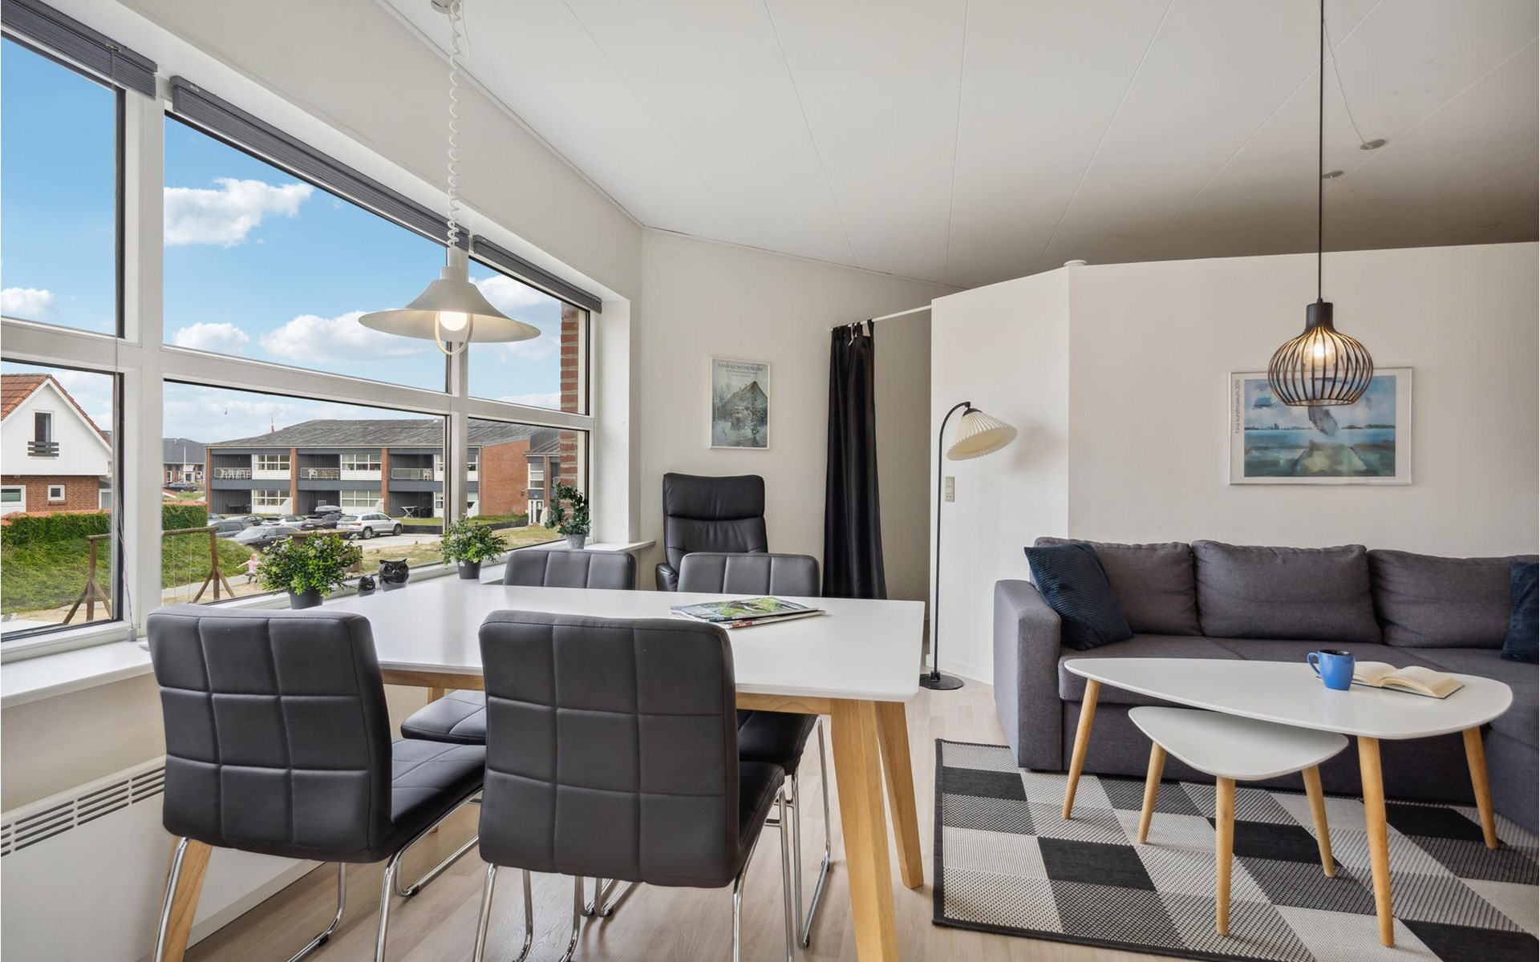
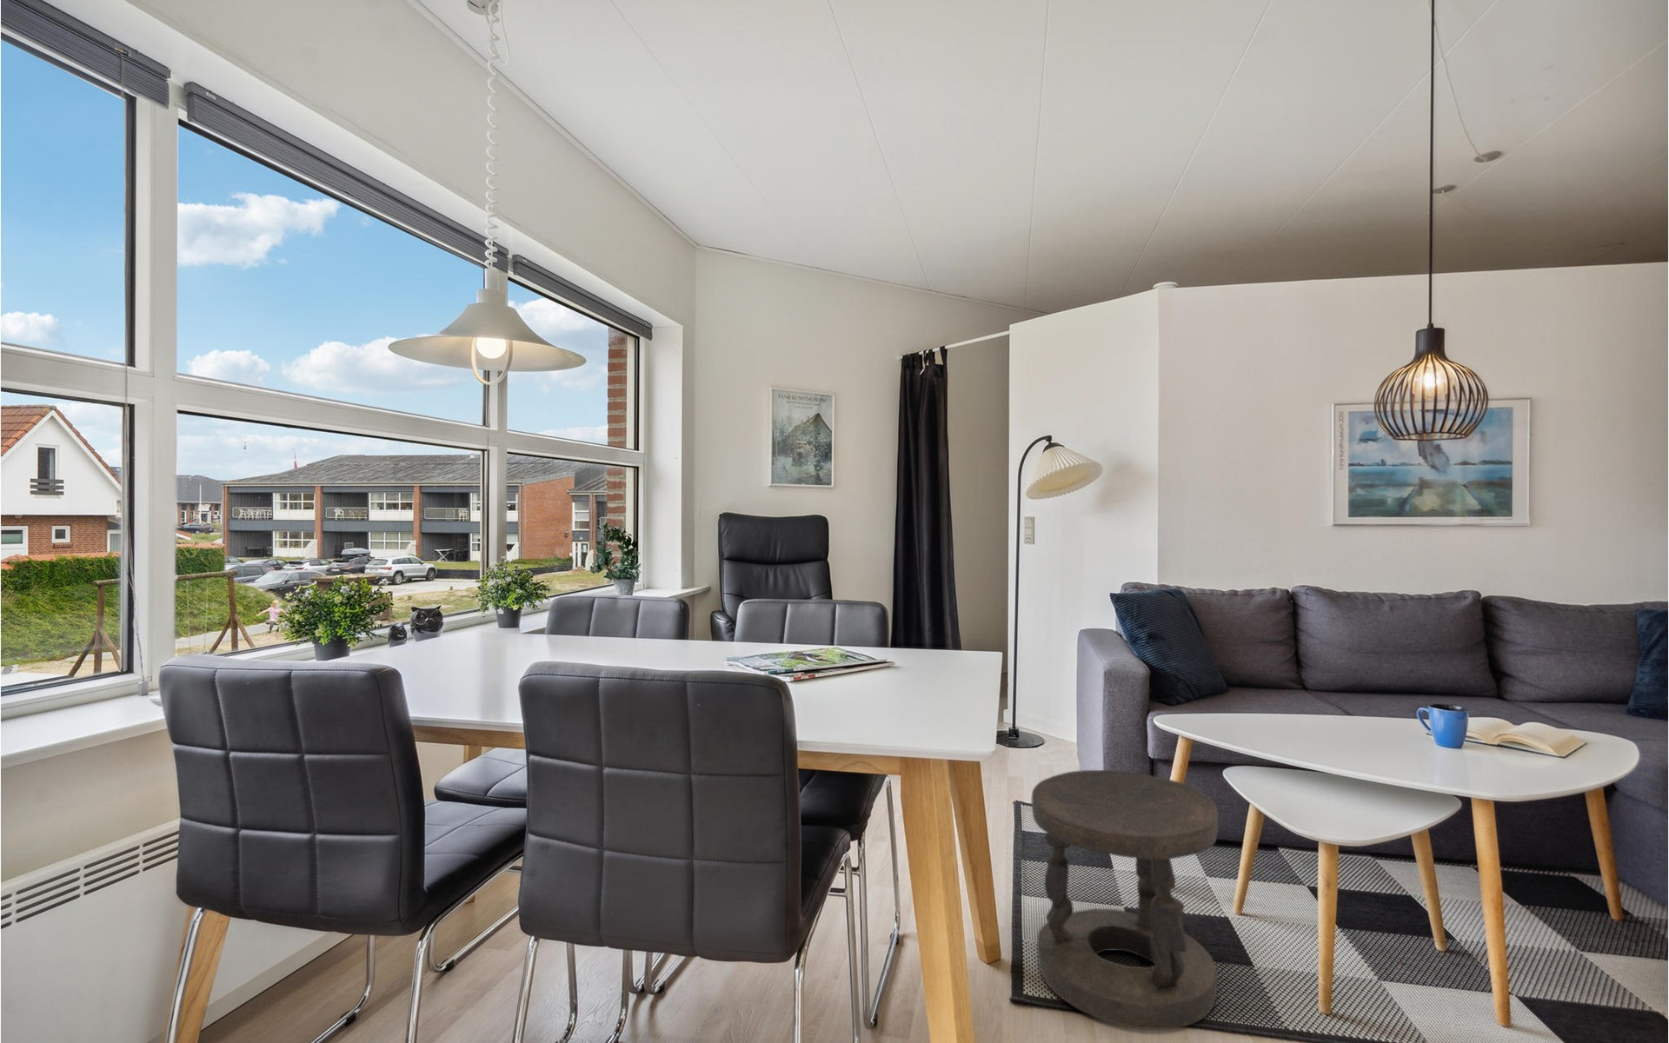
+ stool (1137, 887)
